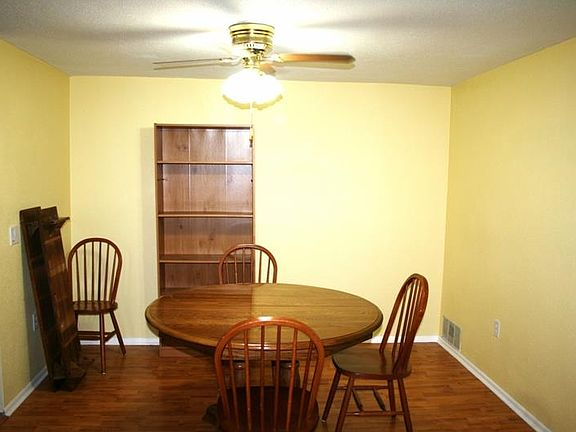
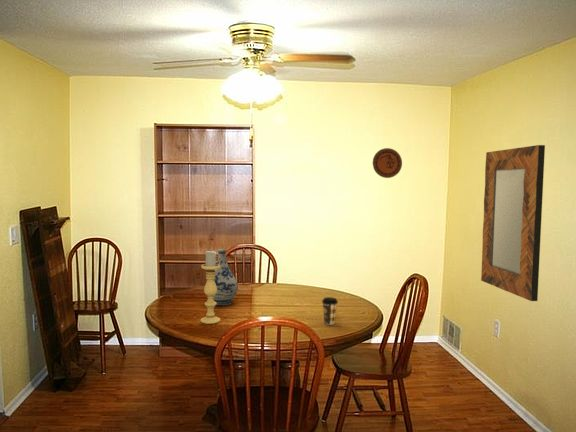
+ decorative plate (387, 163)
+ candle holder (210, 285)
+ vase (222, 276)
+ home mirror (509, 220)
+ coffee cup (329, 310)
